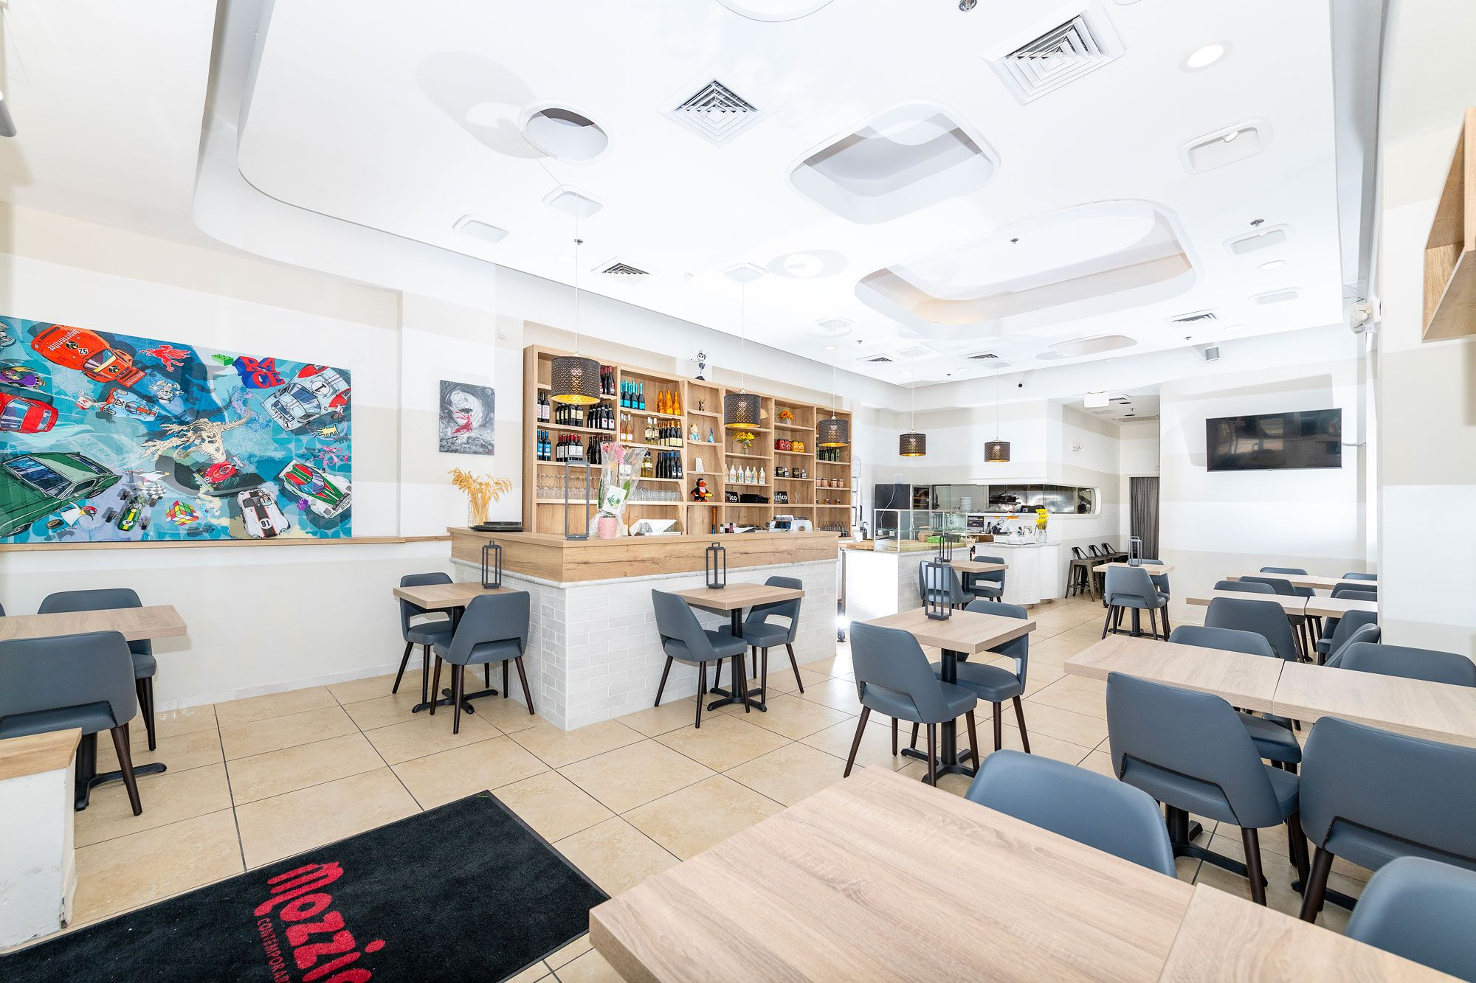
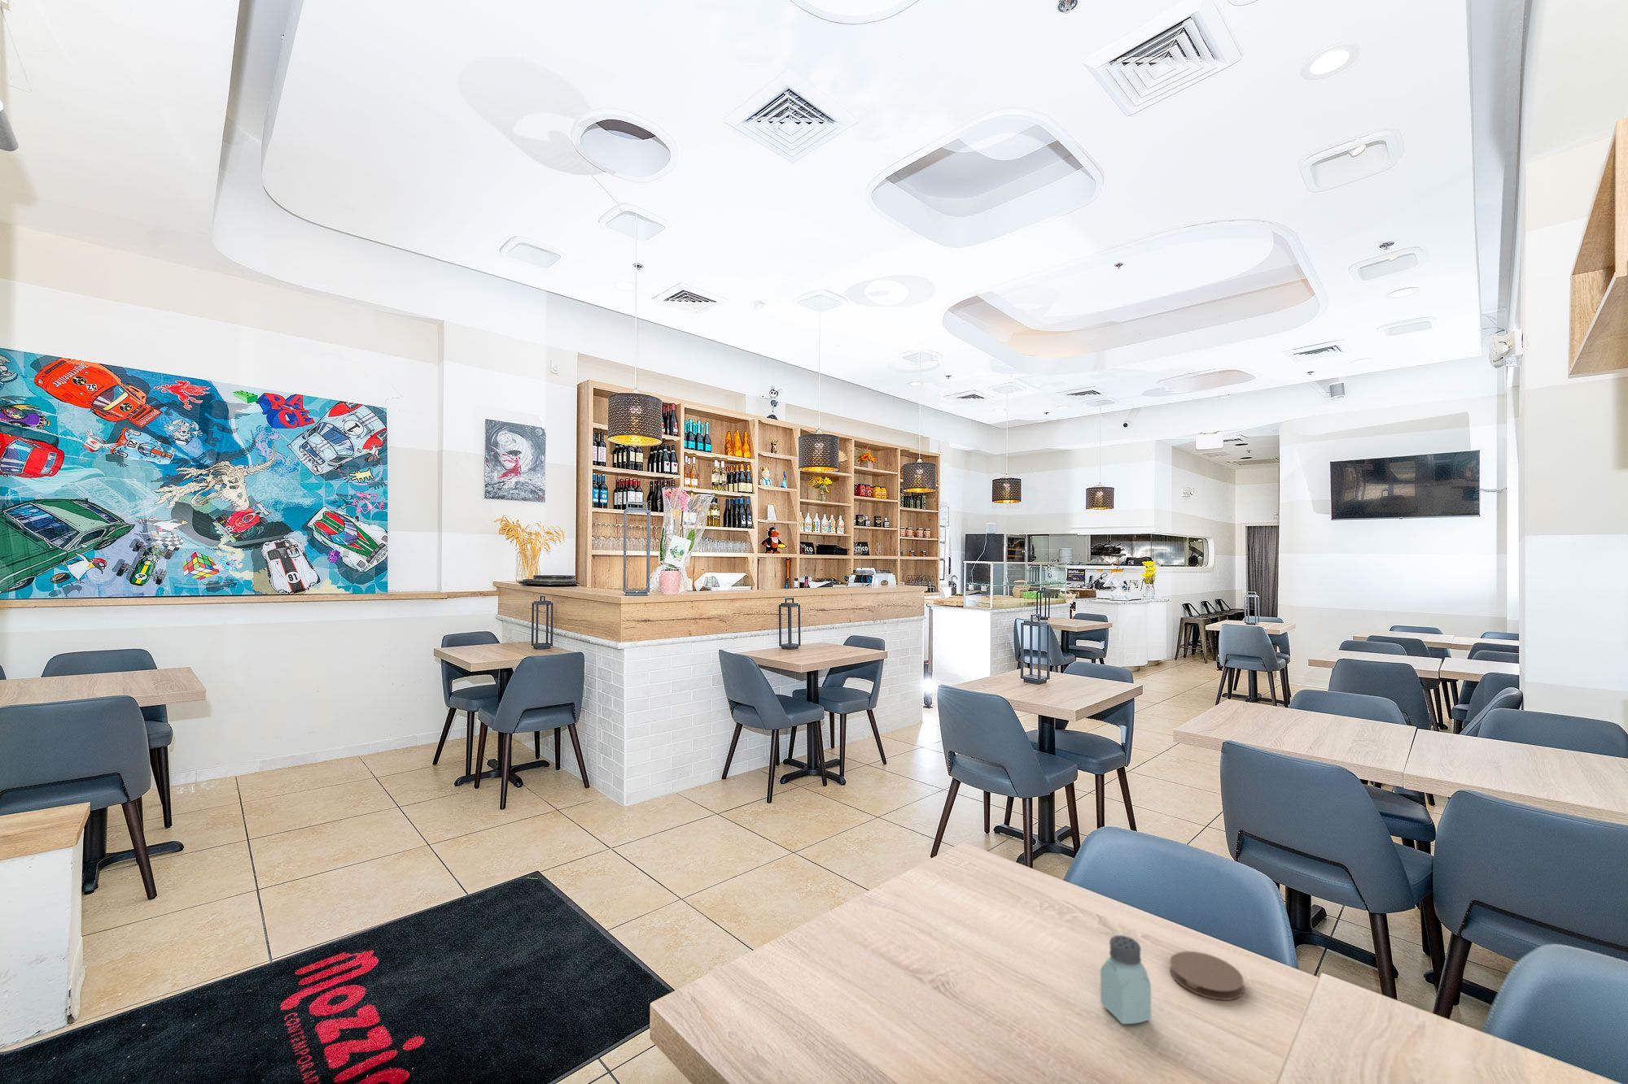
+ coaster (1206, 974)
+ saltshaker (1124, 976)
